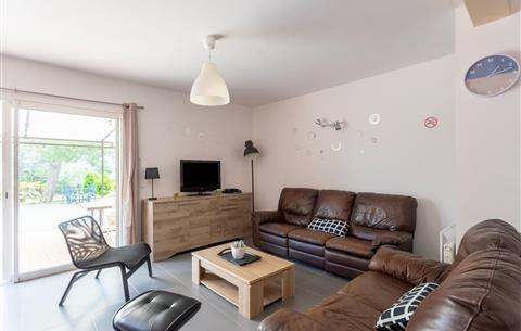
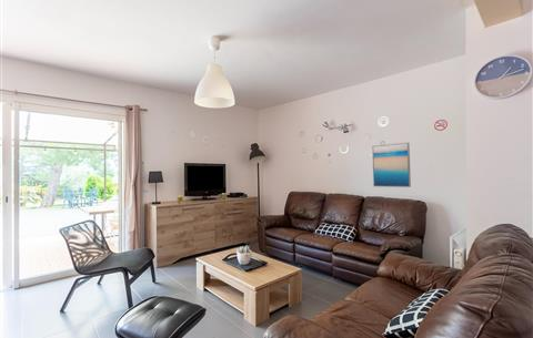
+ wall art (390, 165)
